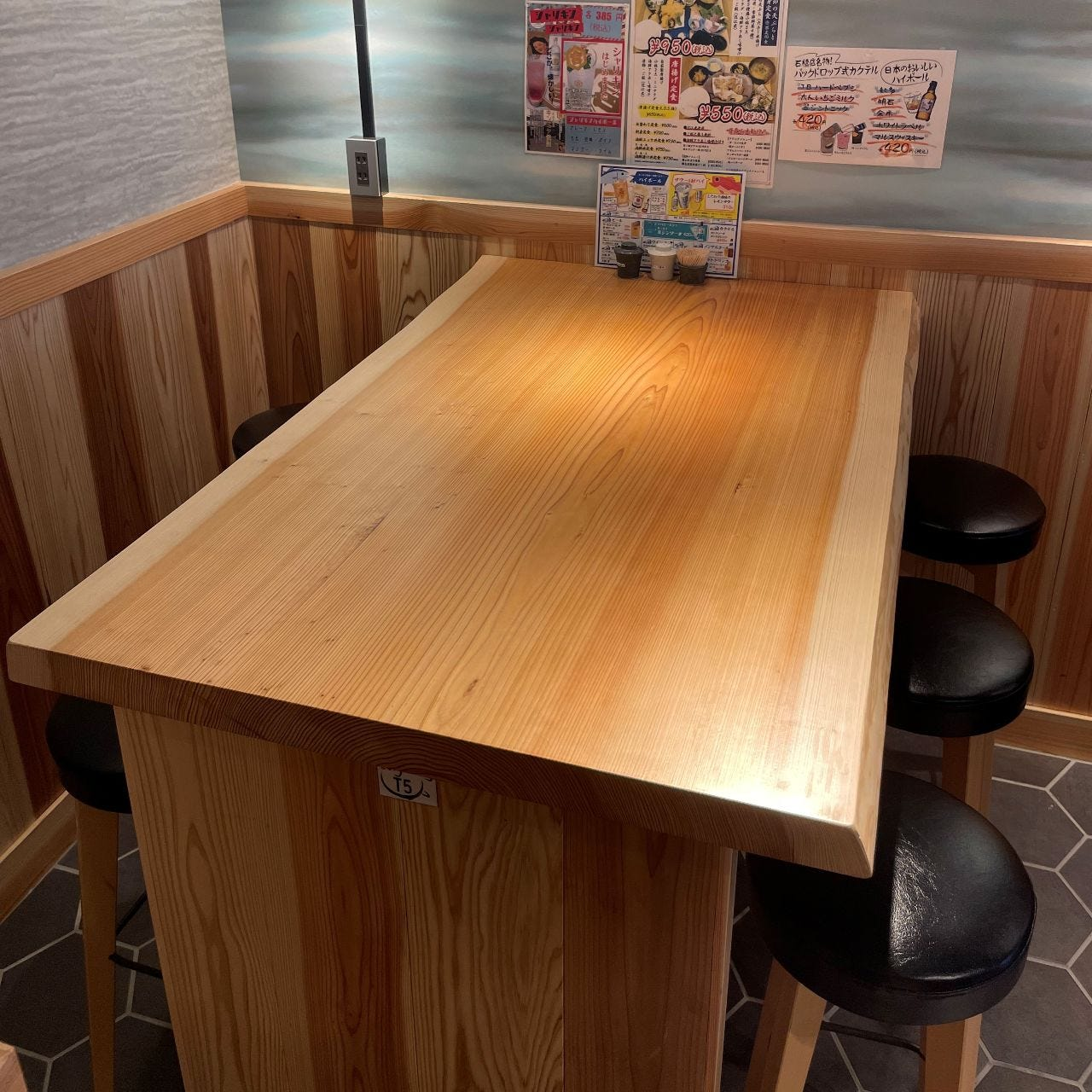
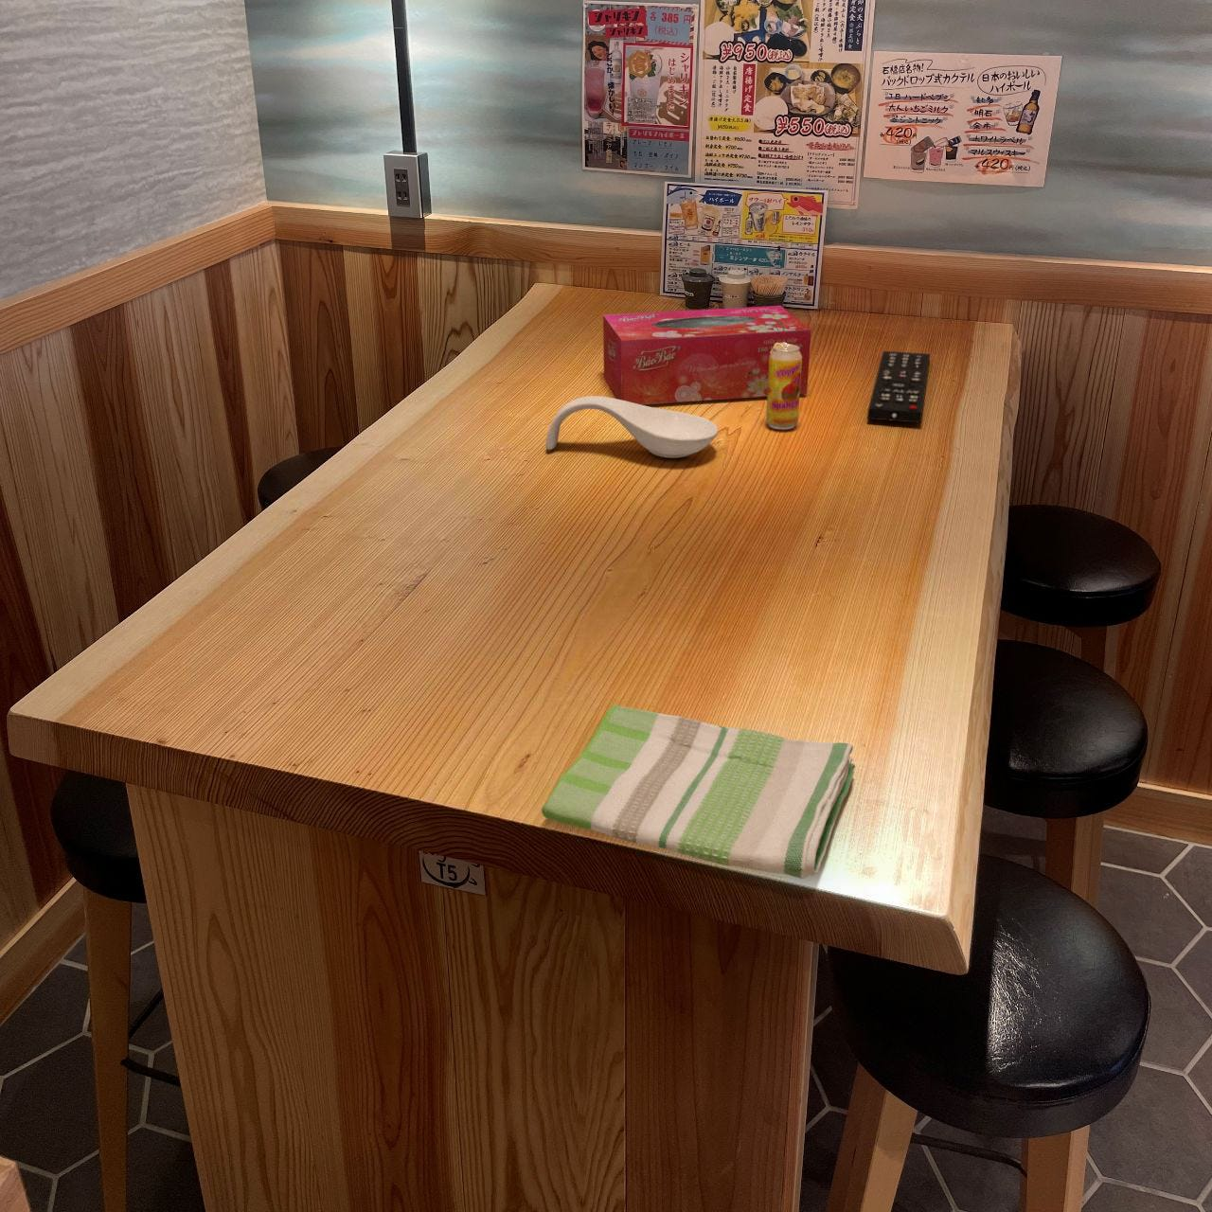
+ beverage can (784, 384)
+ remote control (900, 383)
+ dish towel (704, 780)
+ tissue box (704, 353)
+ spoon rest (632, 425)
